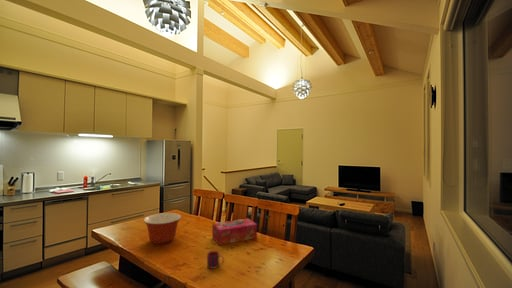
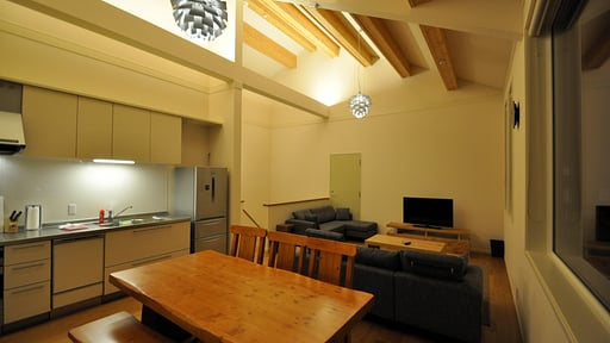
- tissue box (234, 230)
- mixing bowl (162, 228)
- mug (215, 260)
